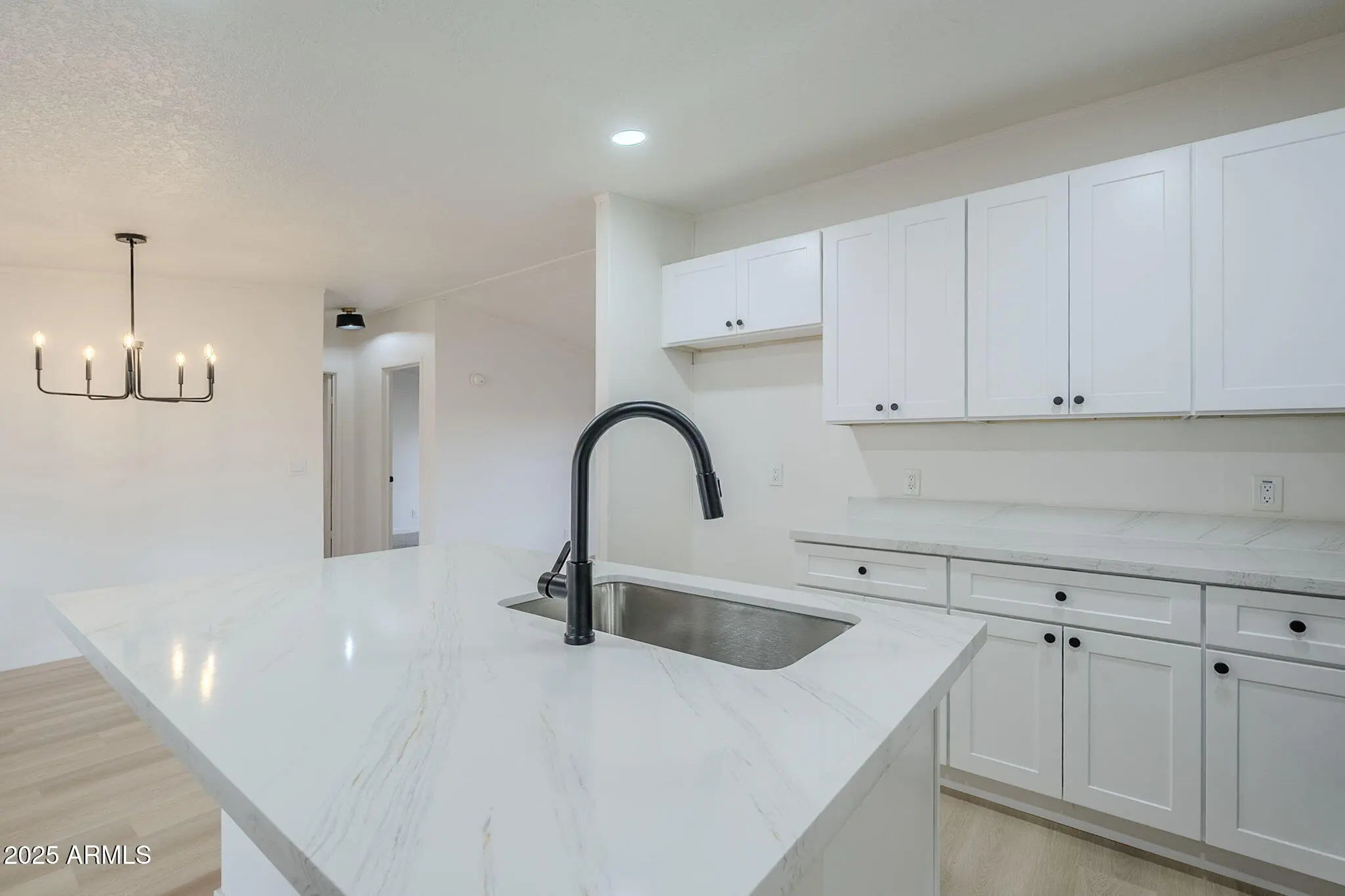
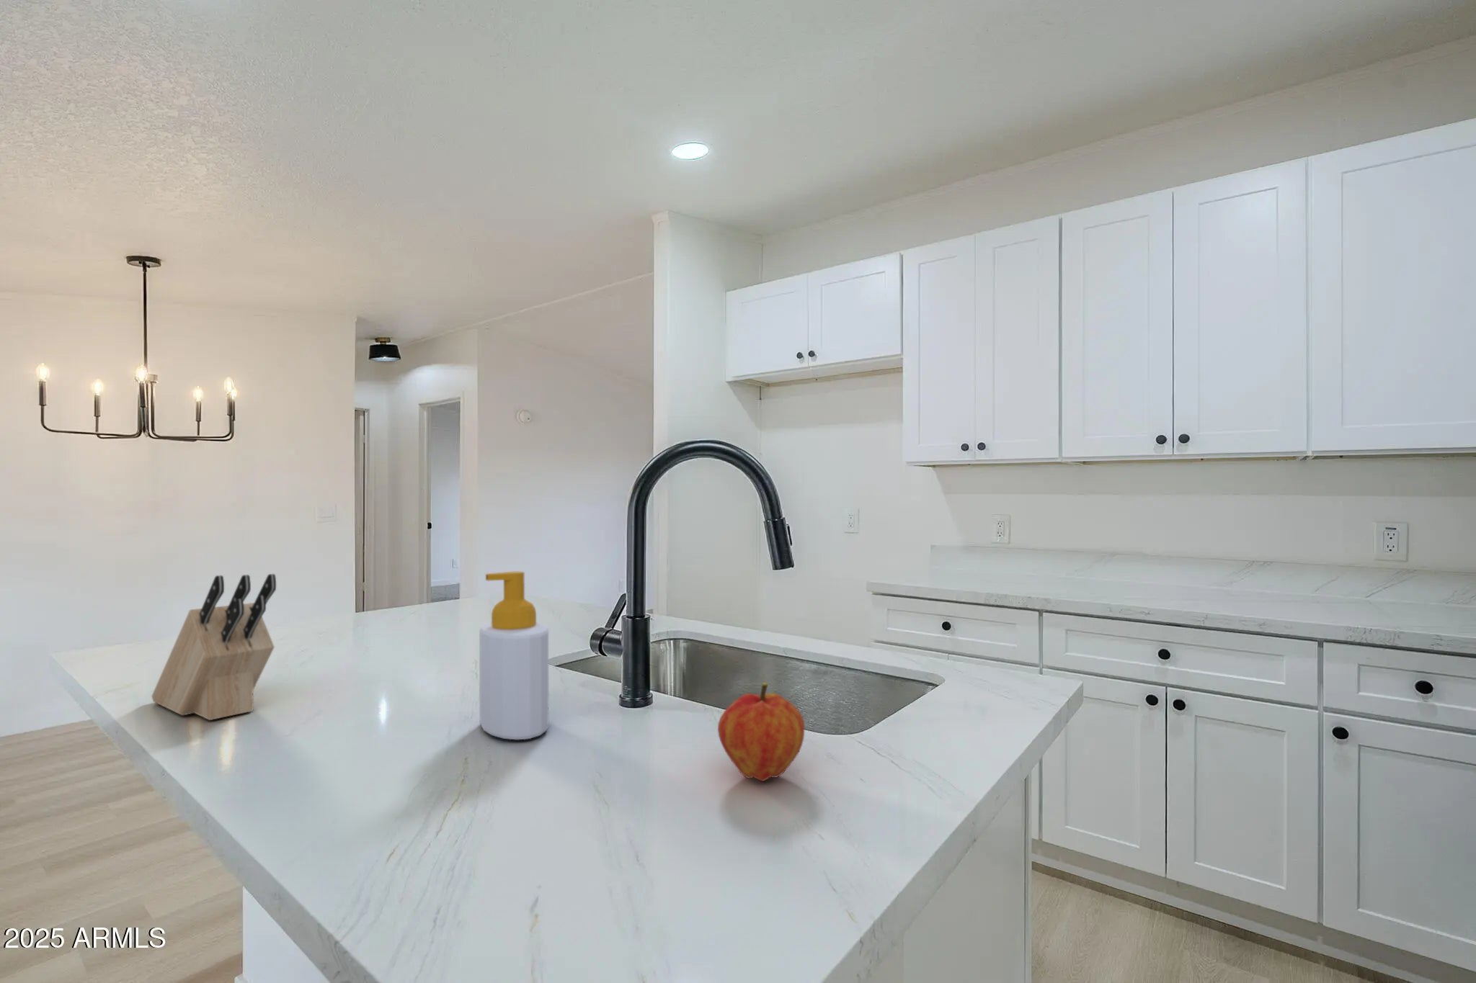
+ soap bottle (514, 648)
+ knife block (216, 639)
+ fruit (762, 731)
